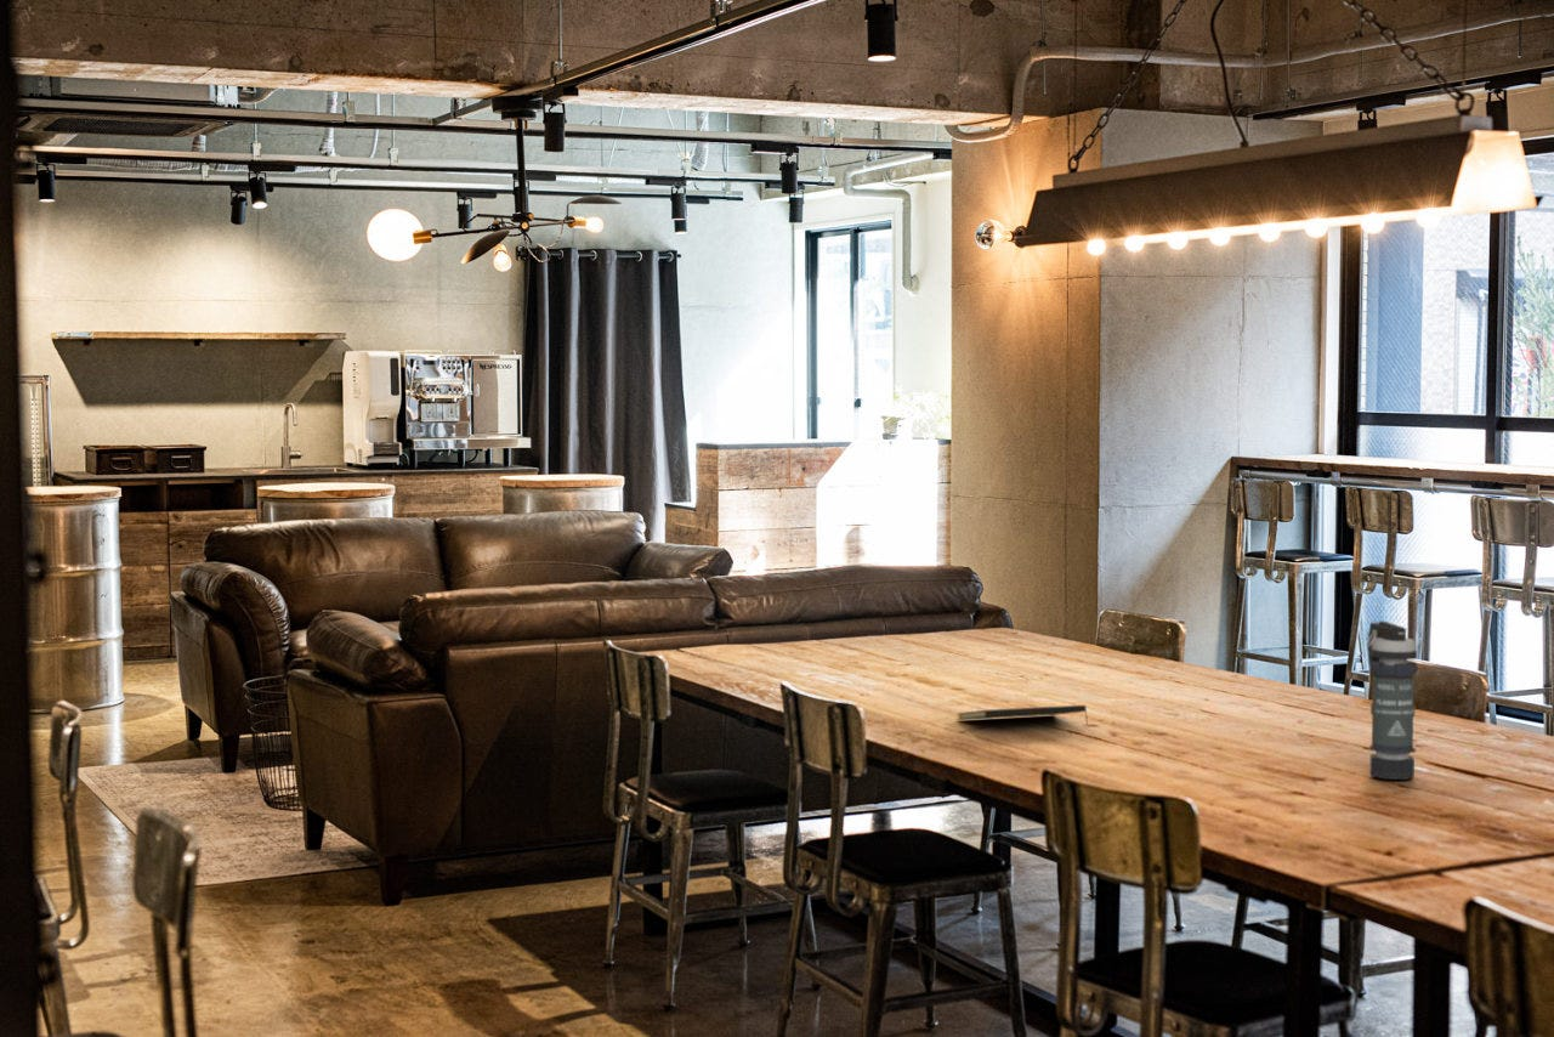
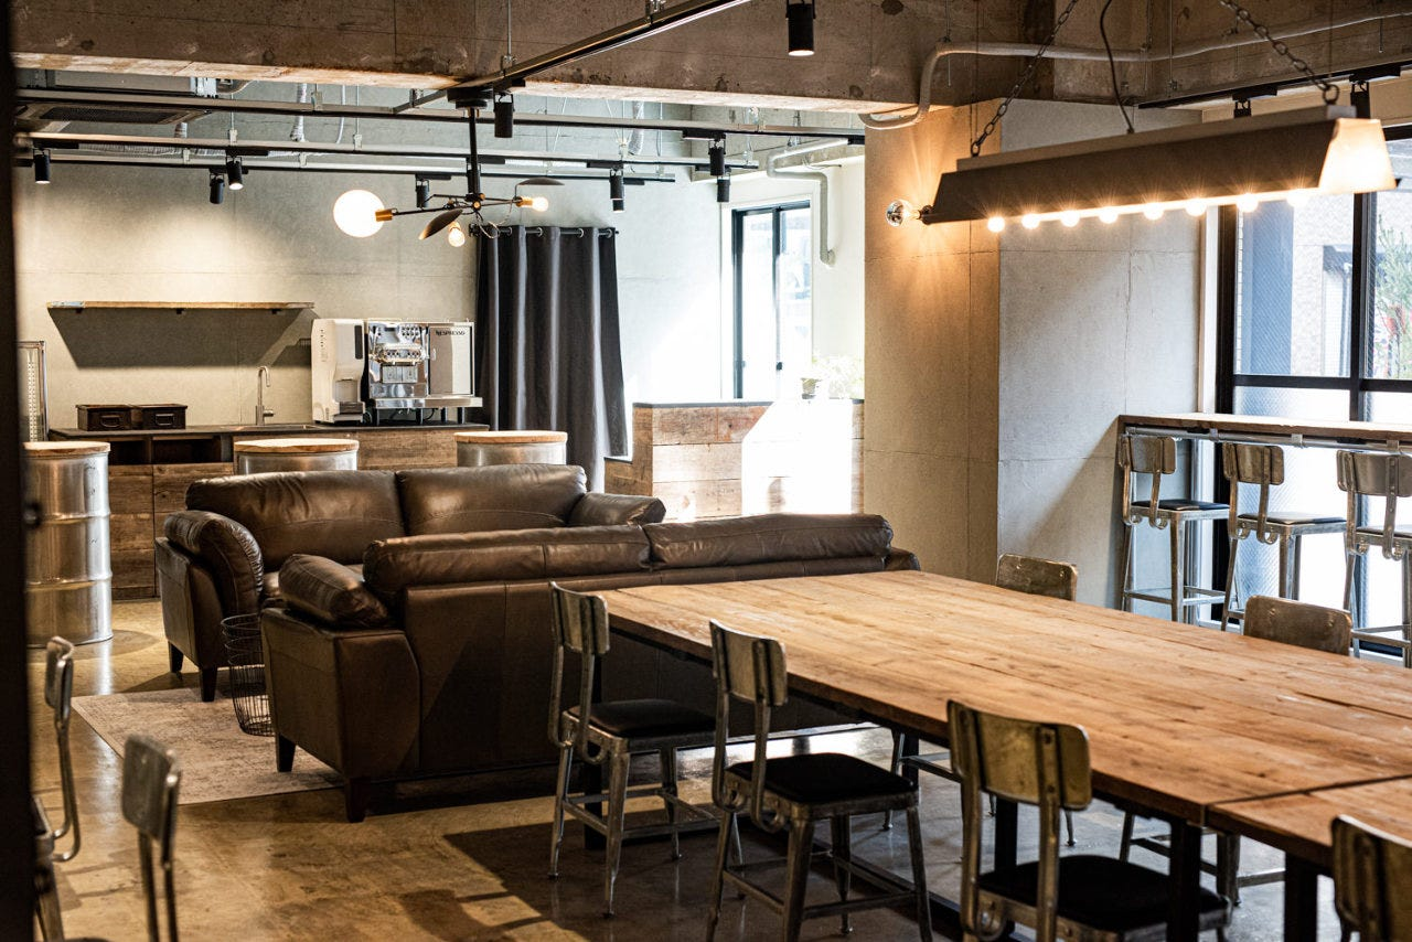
- notepad (1020, 712)
- smoke grenade (1388, 698)
